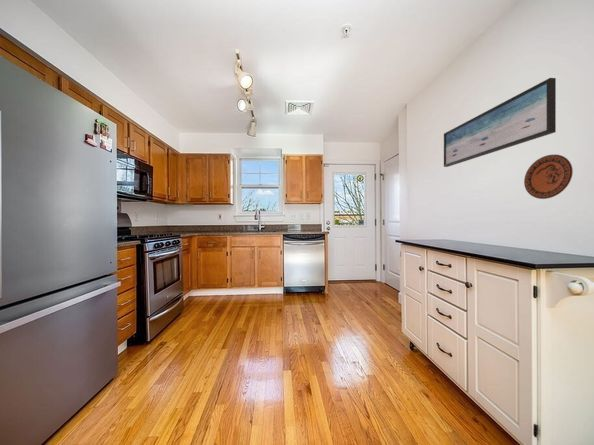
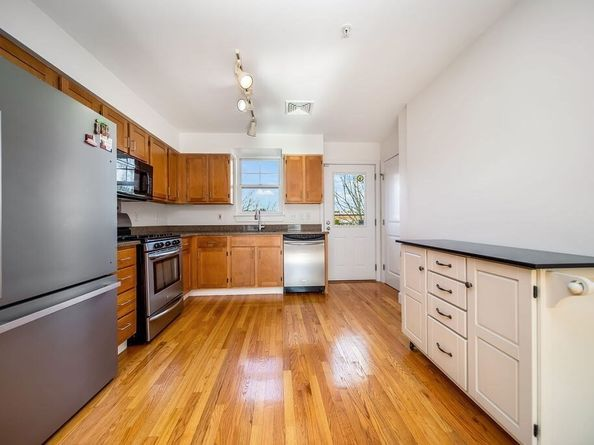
- wall art (486, 133)
- decorative plate (546, 177)
